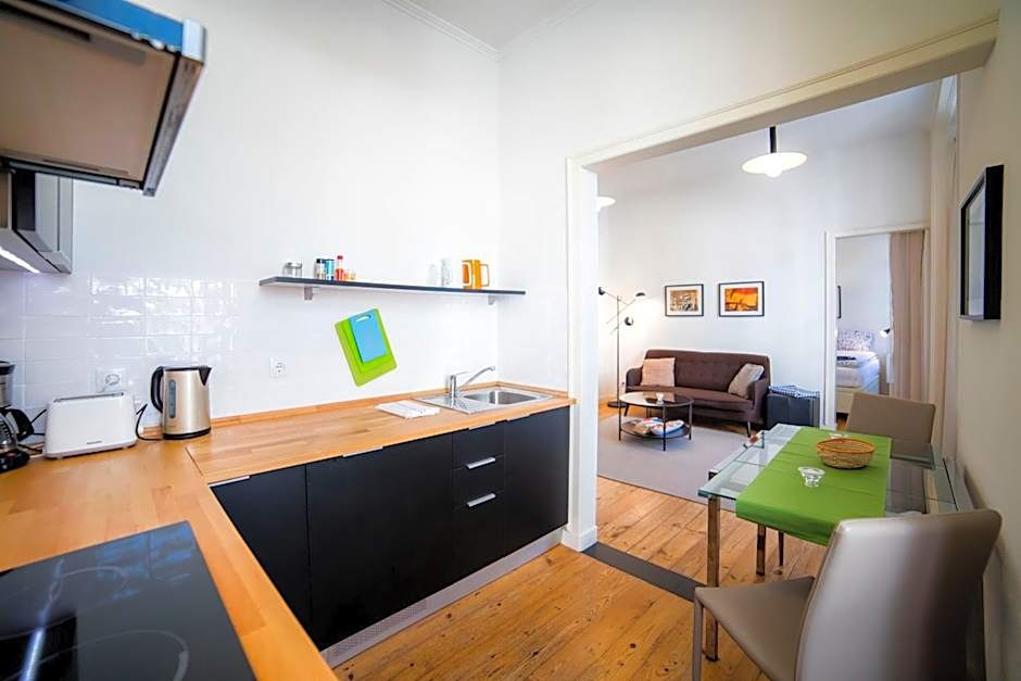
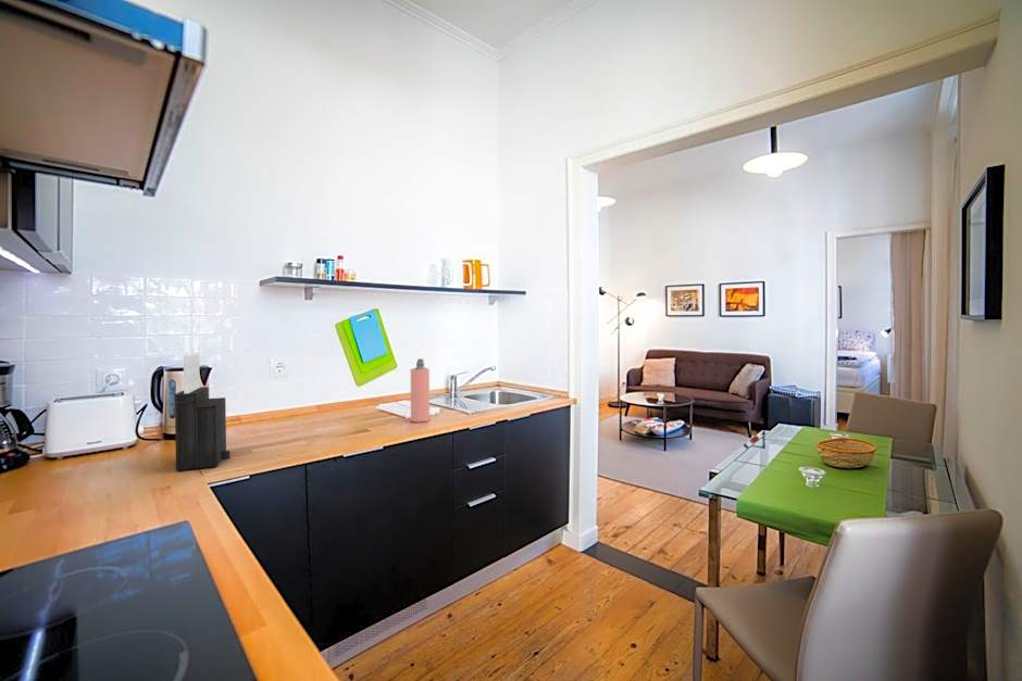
+ spray bottle (420, 389)
+ knife block (205, 407)
